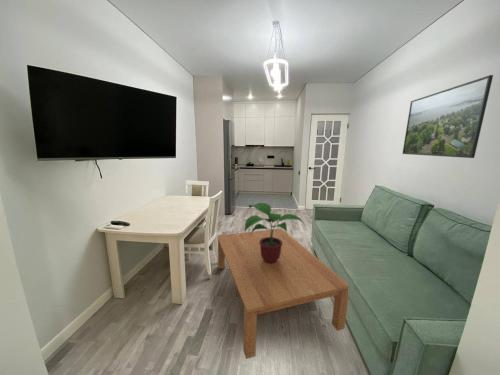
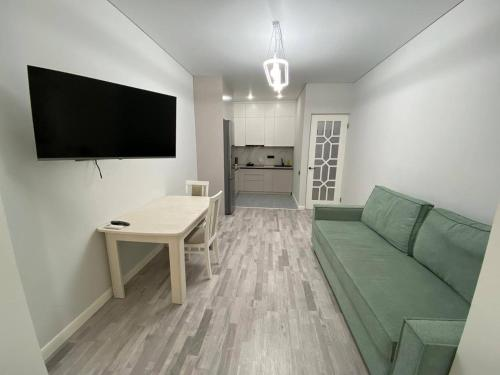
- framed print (436, 124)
- coffee table (269, 273)
- potted plant (262, 238)
